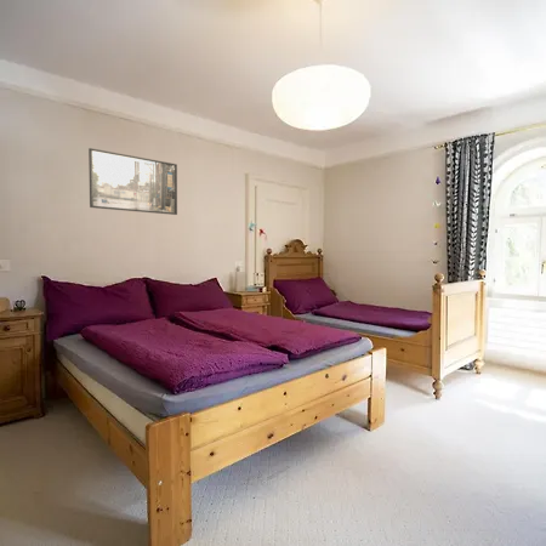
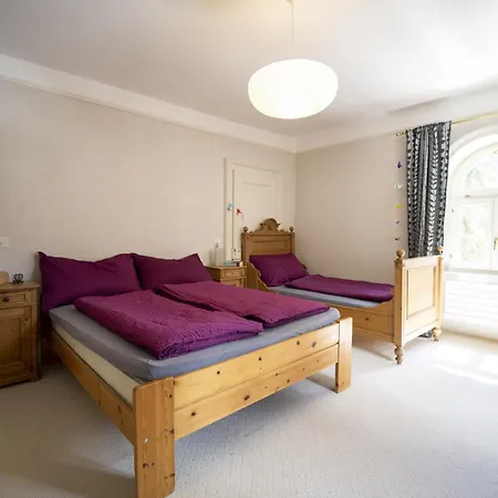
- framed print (136, 183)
